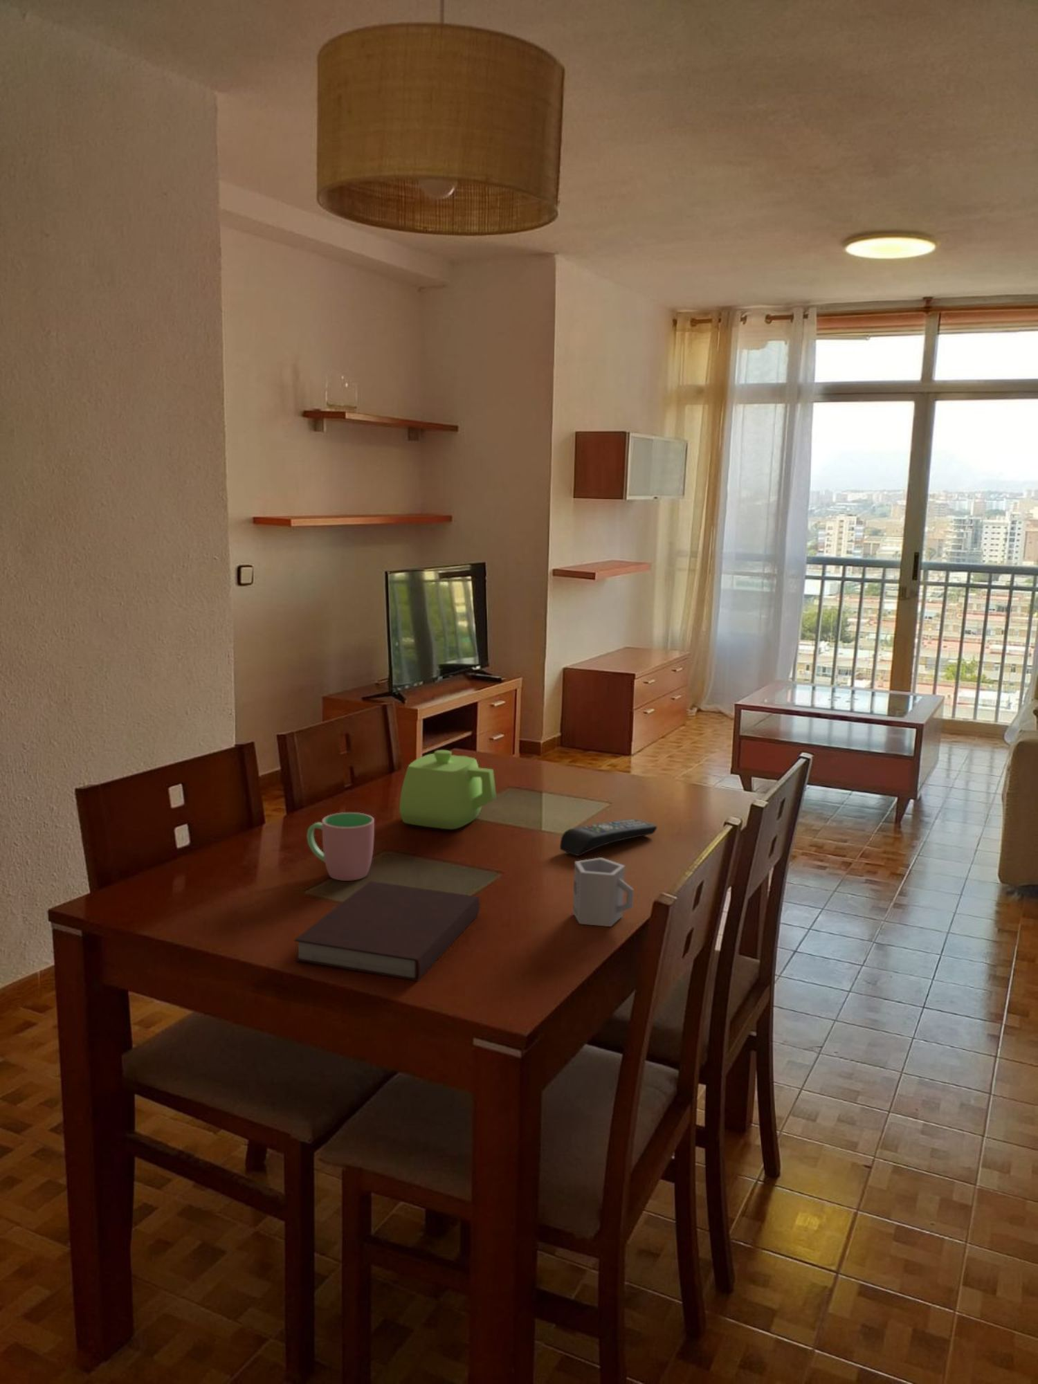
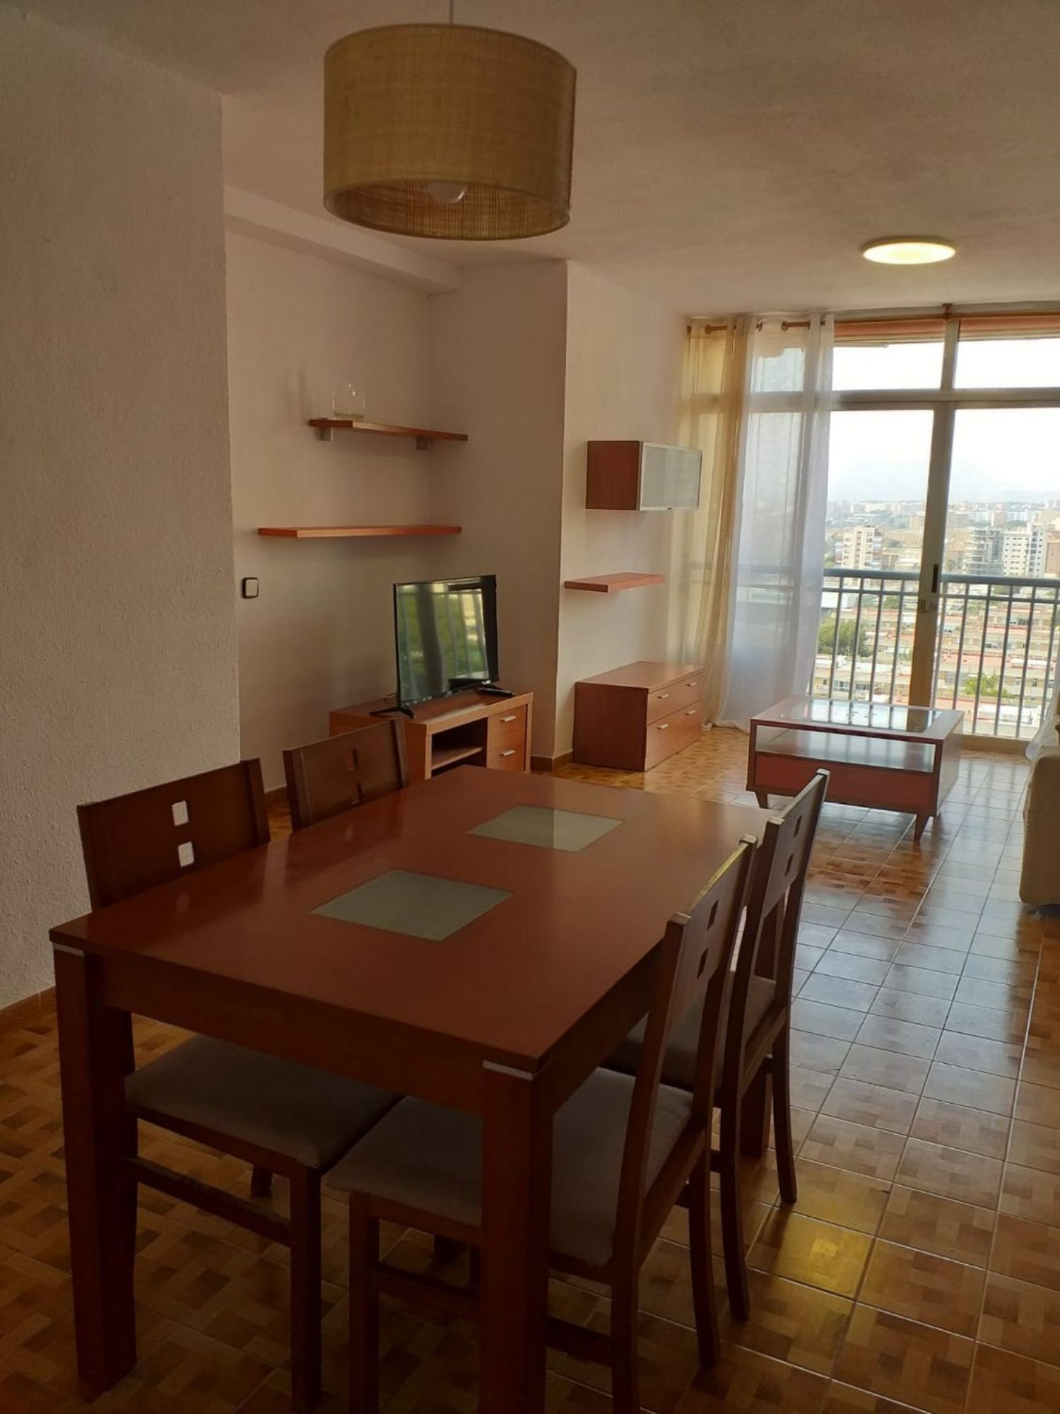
- remote control (609, 834)
- cup (603, 893)
- notebook (391, 926)
- teapot (456, 782)
- cup (340, 846)
